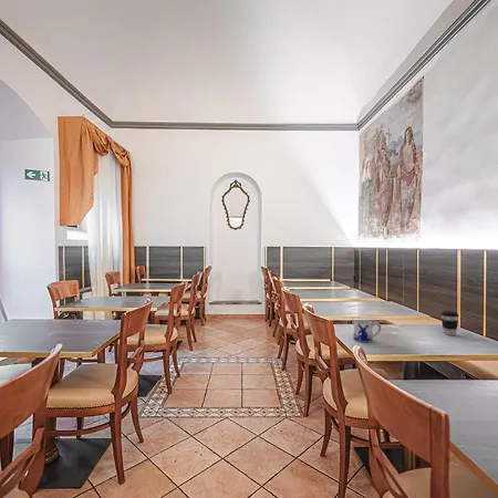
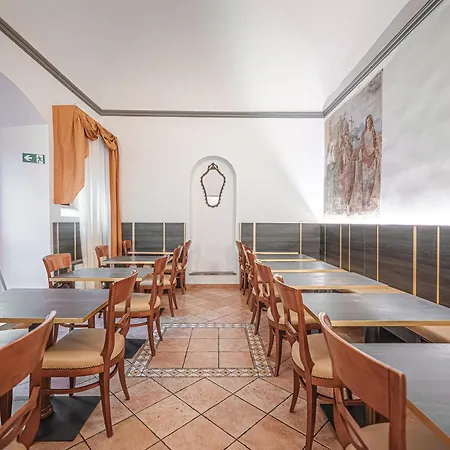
- mug (365, 330)
- coffee cup (449, 323)
